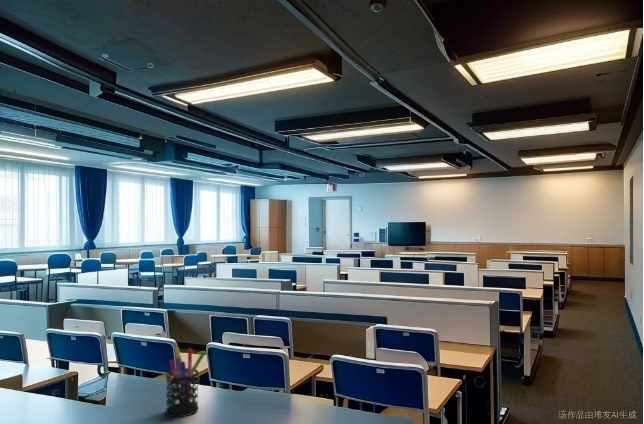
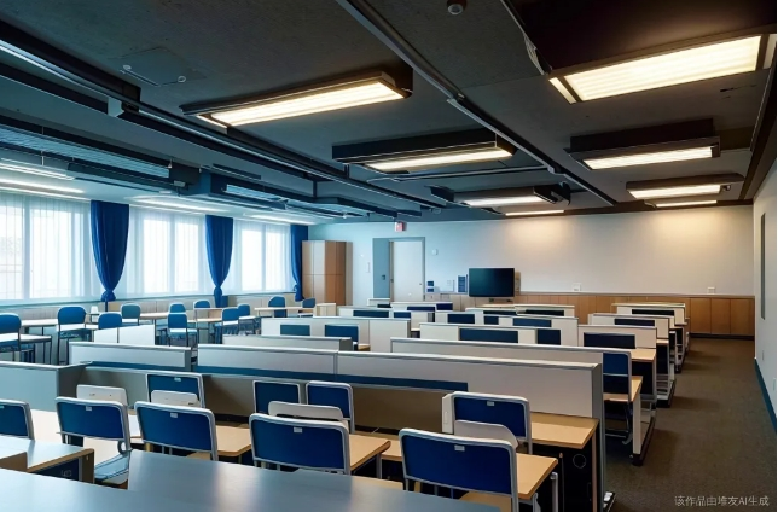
- pen holder (186, 377)
